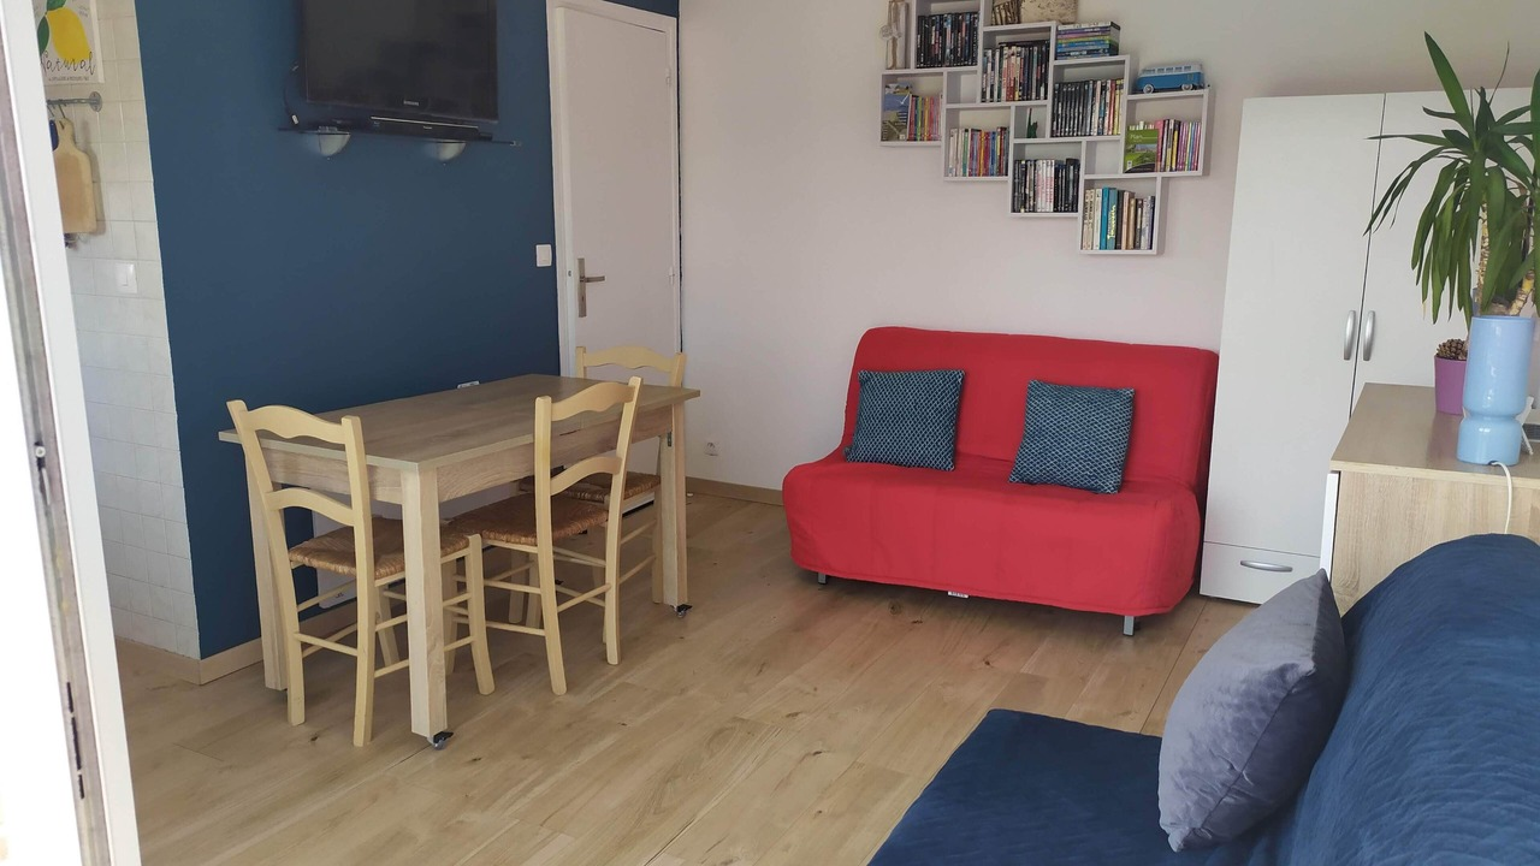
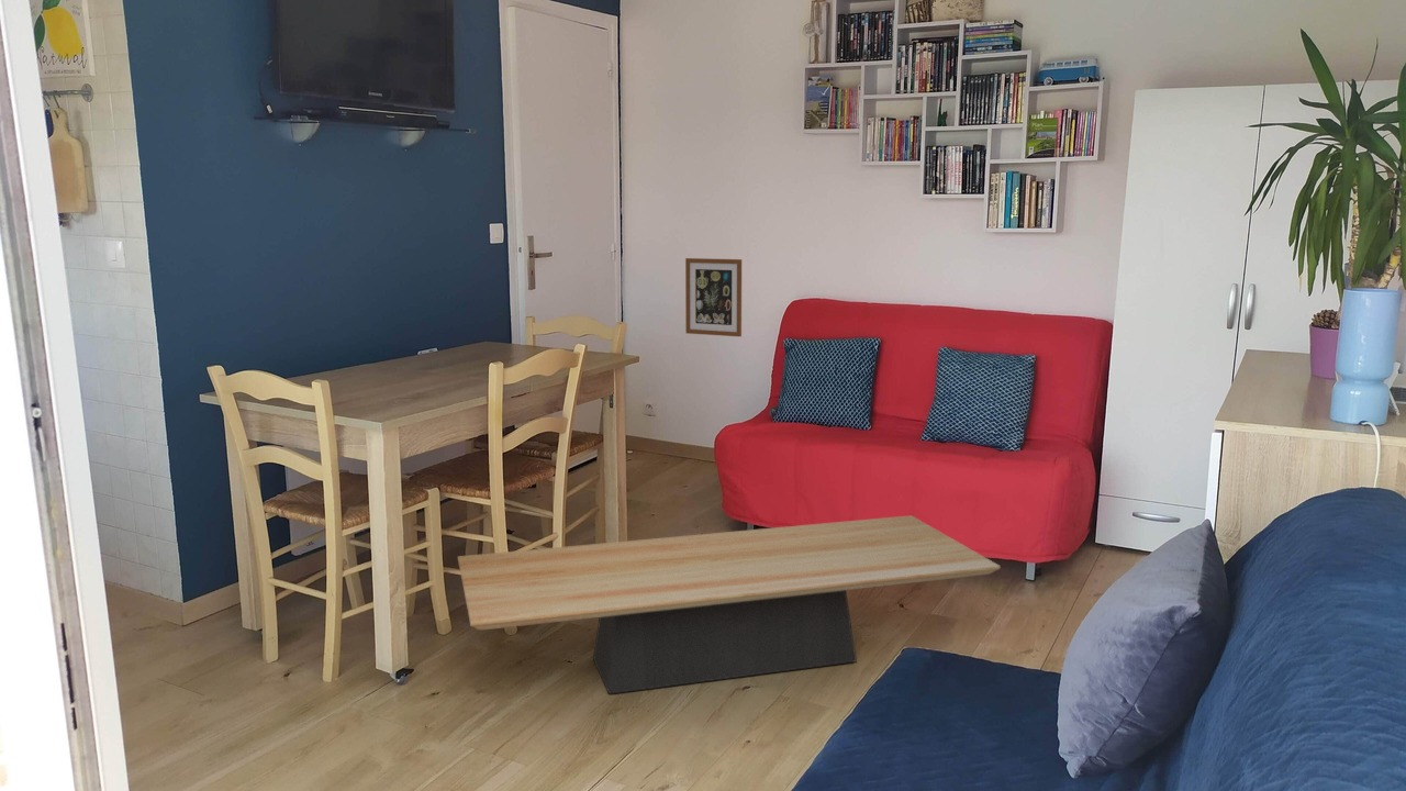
+ wall art (713, 297)
+ coffee table (724, 611)
